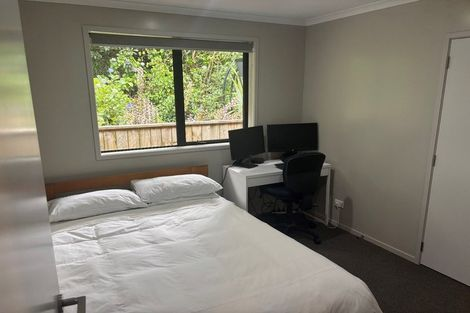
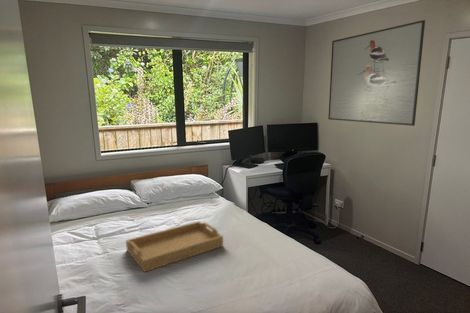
+ serving tray (175, 241)
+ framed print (368, 78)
